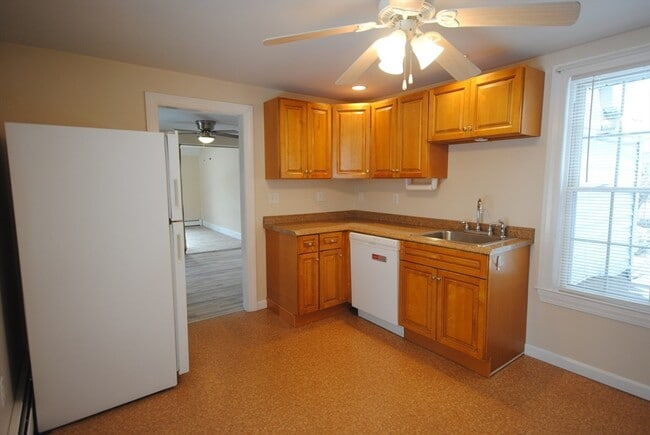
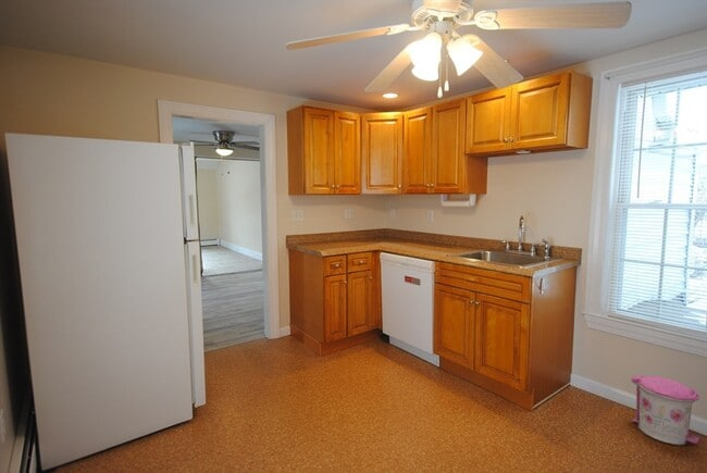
+ trash can (663, 408)
